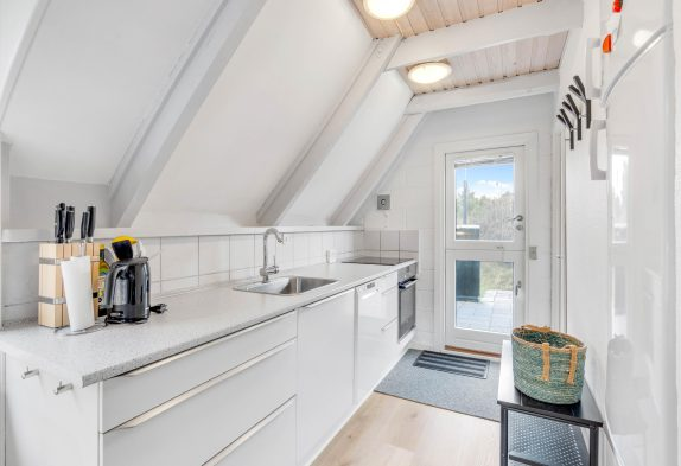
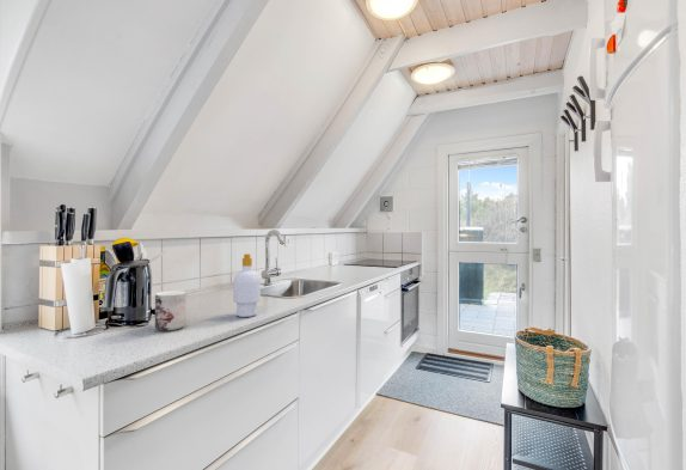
+ soap bottle (246, 285)
+ mug (169, 310)
